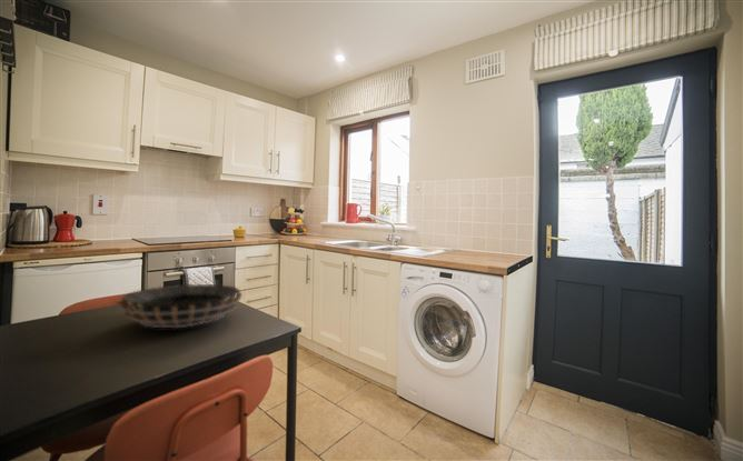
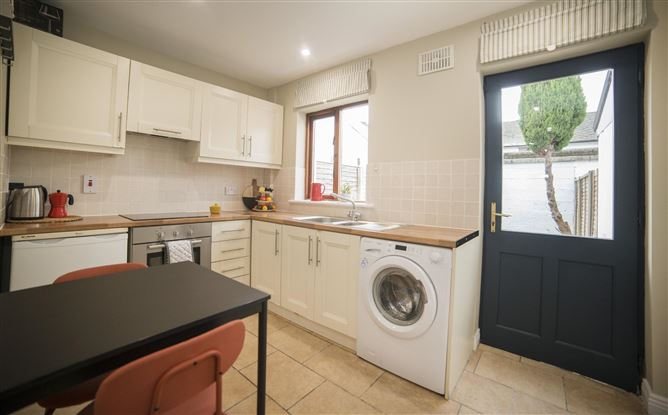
- decorative bowl (182, 308)
